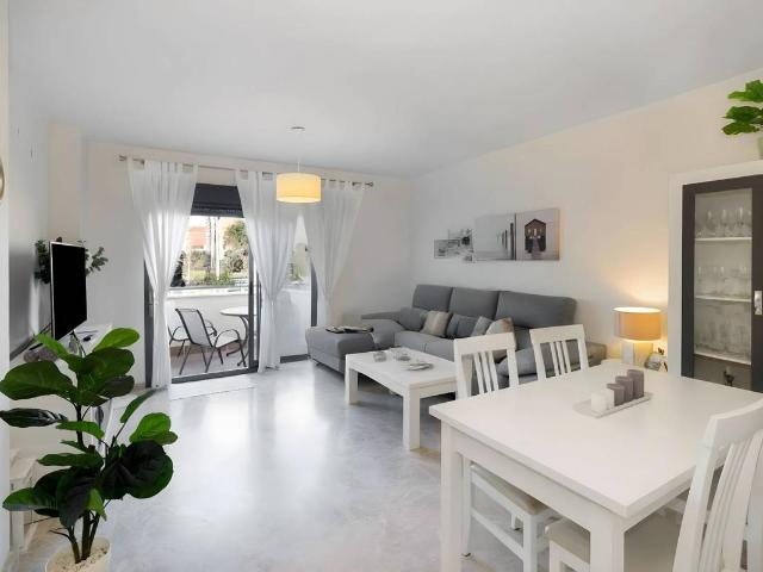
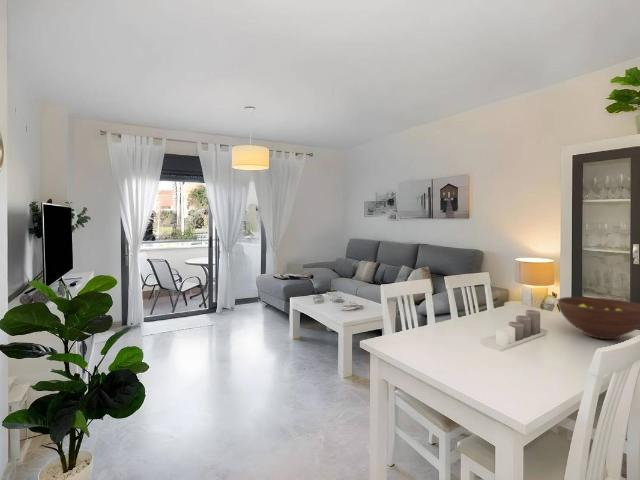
+ fruit bowl (600, 319)
